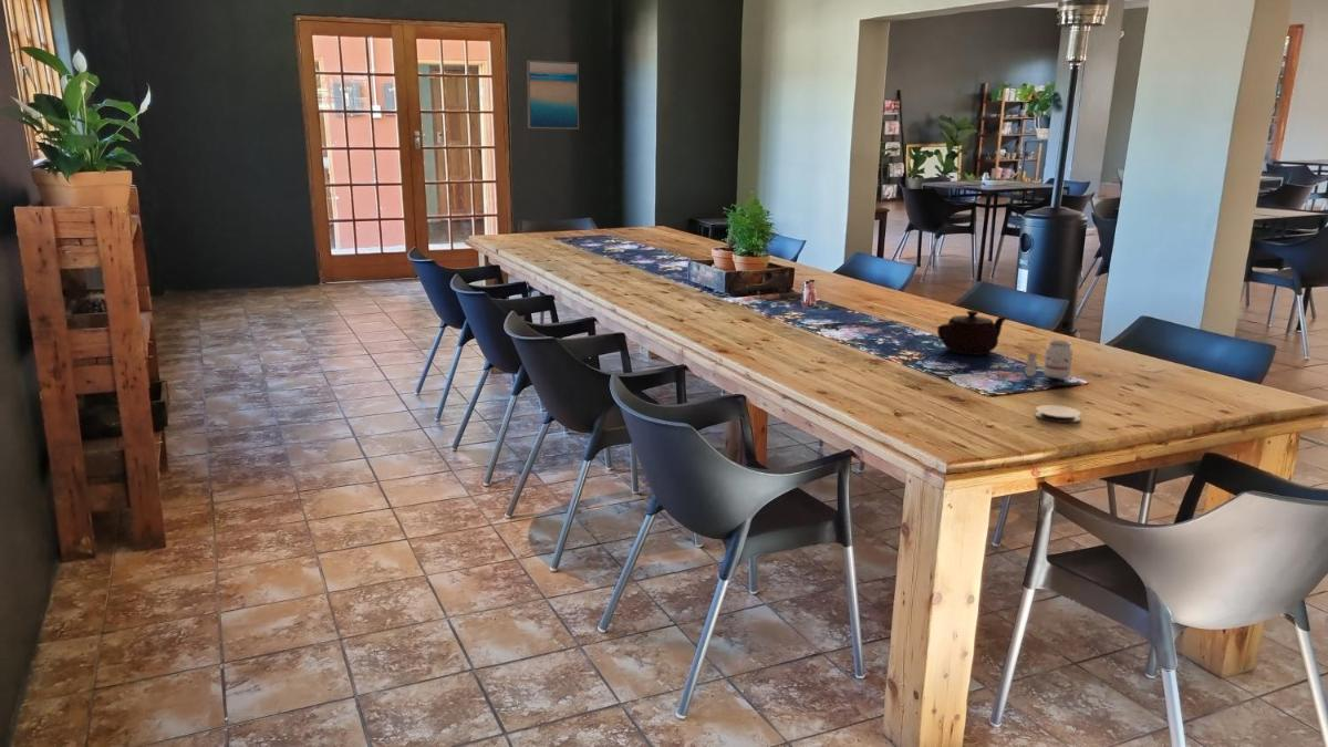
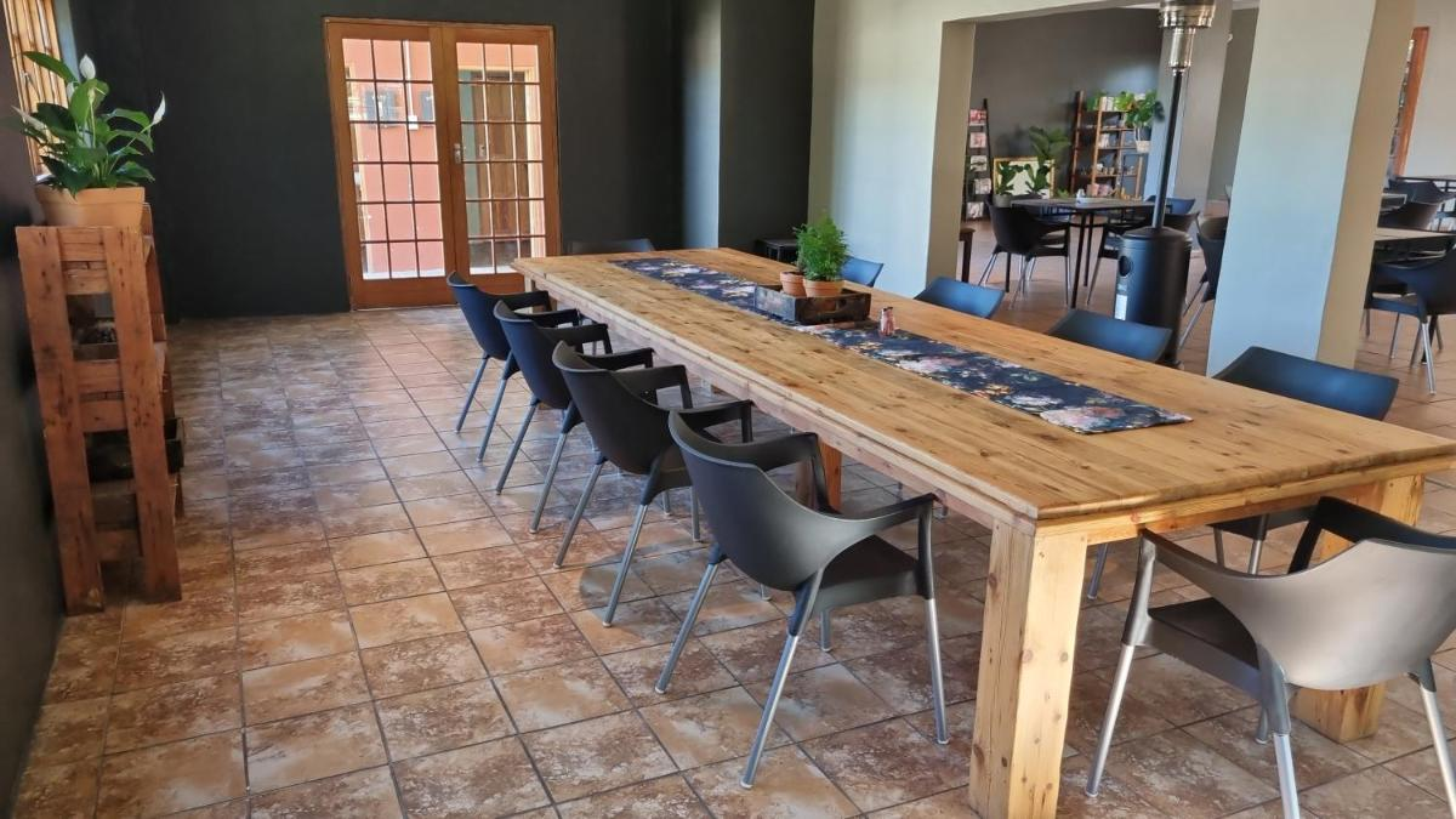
- candle (1050, 360)
- wall art (552, 95)
- teapot (973, 331)
- coaster (1057, 413)
